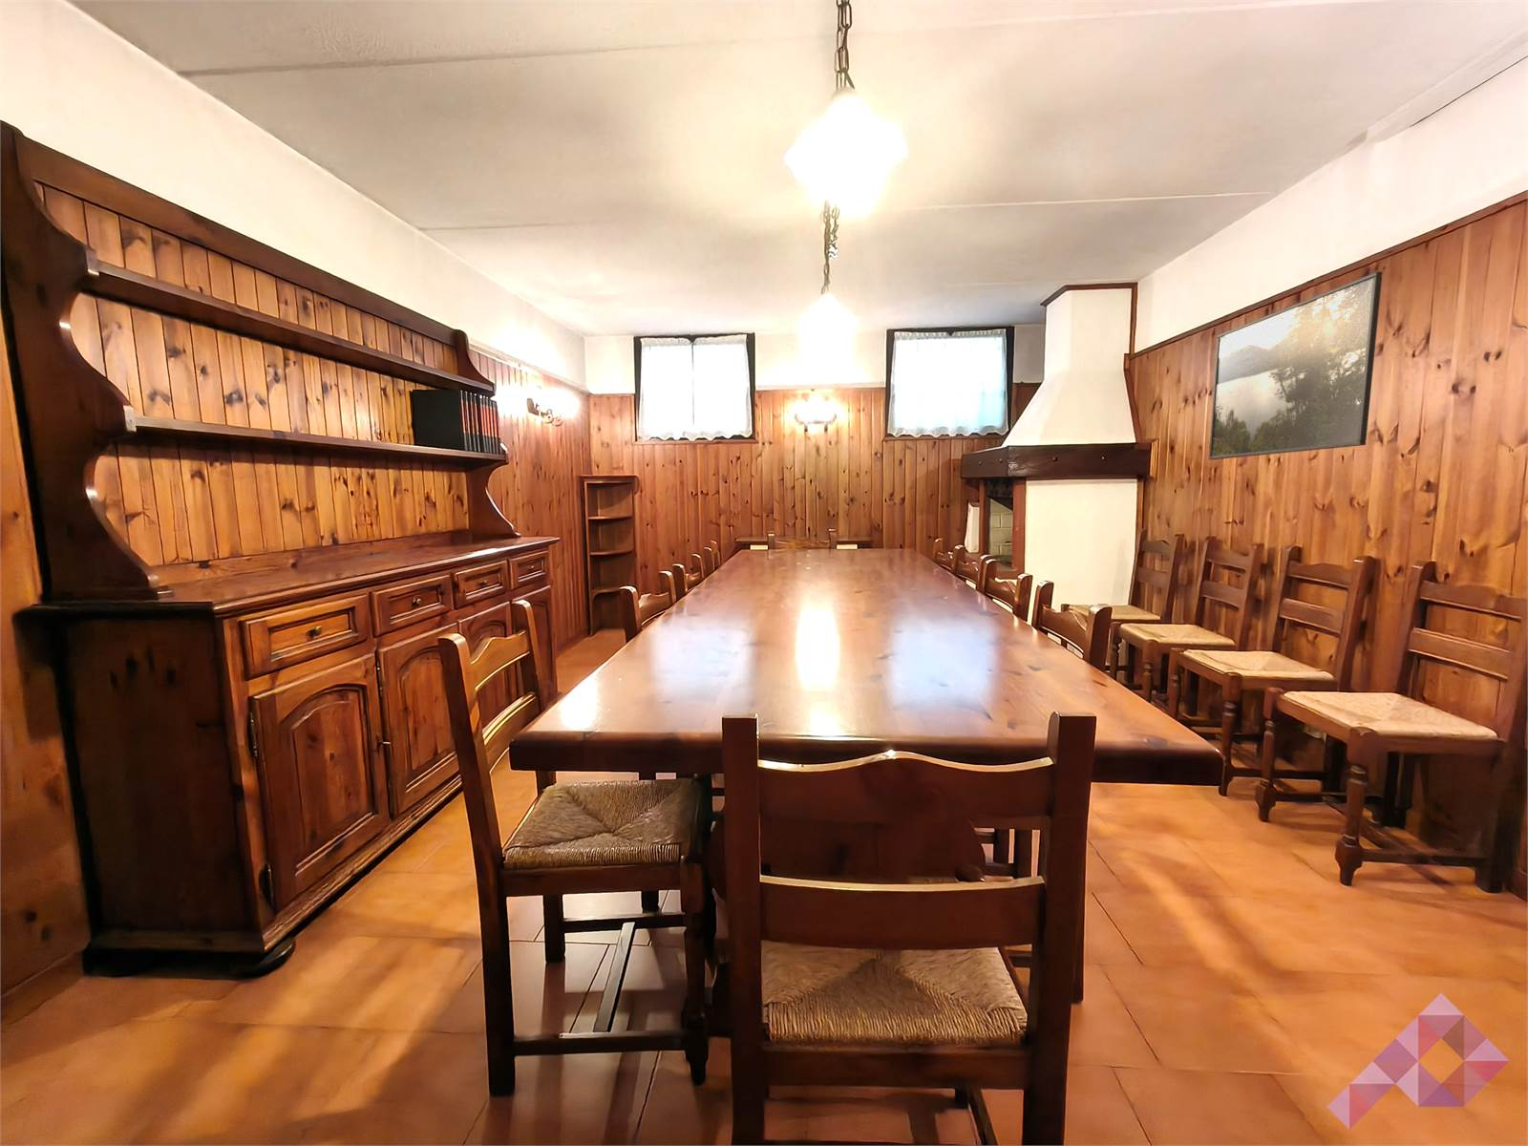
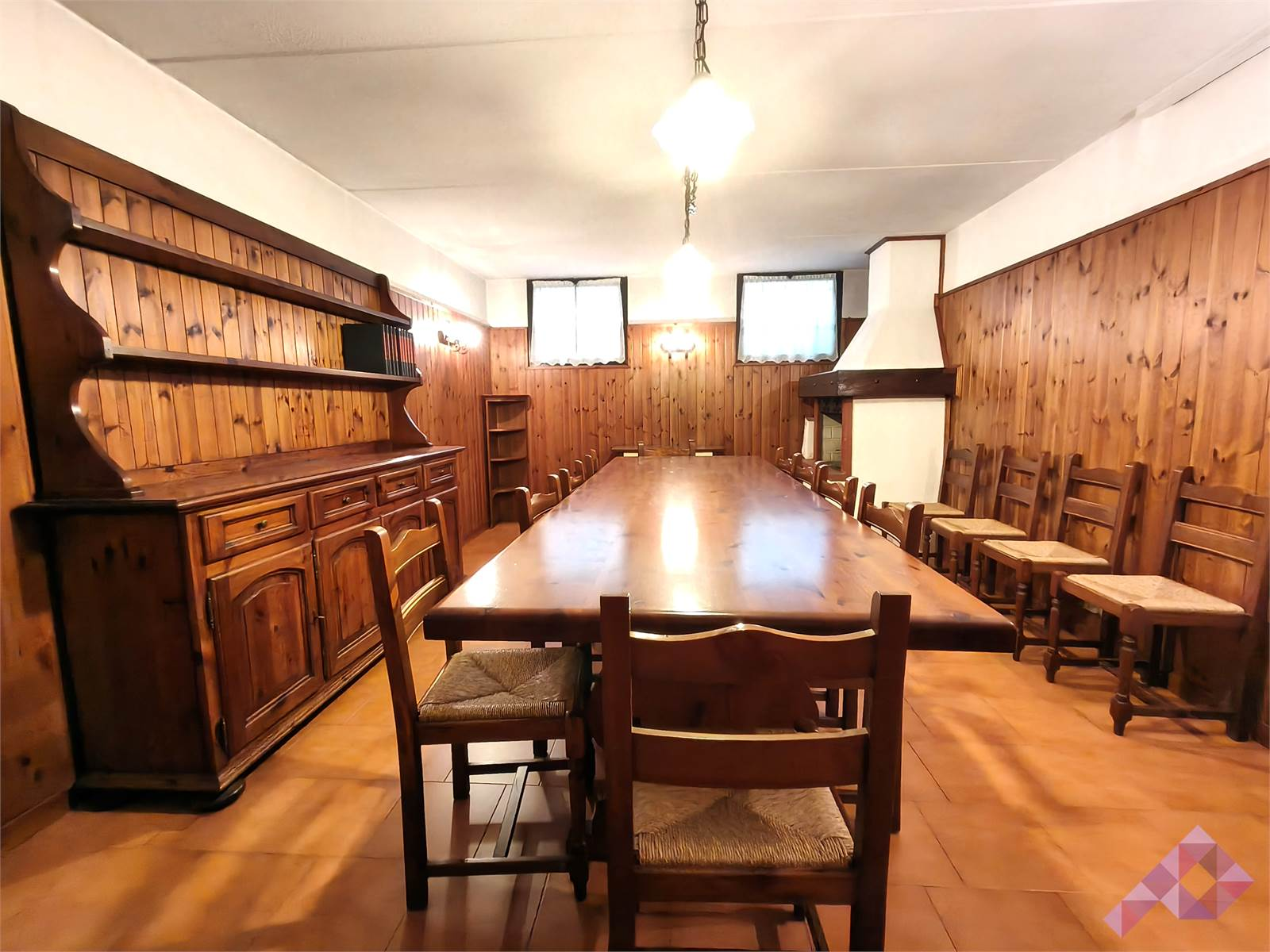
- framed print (1280, 382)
